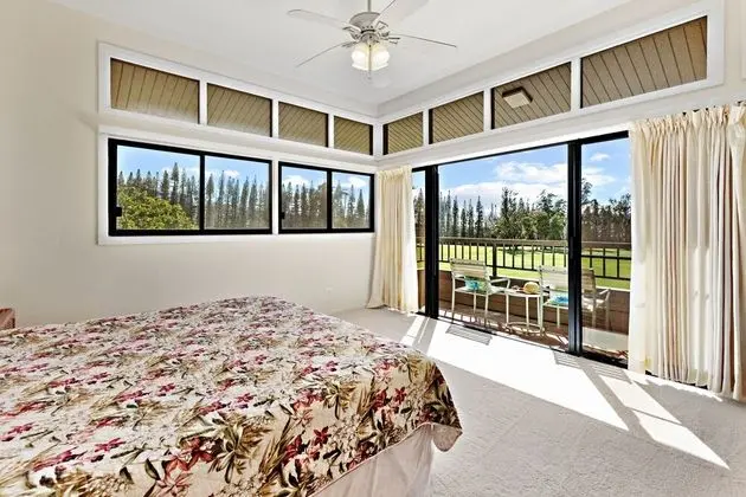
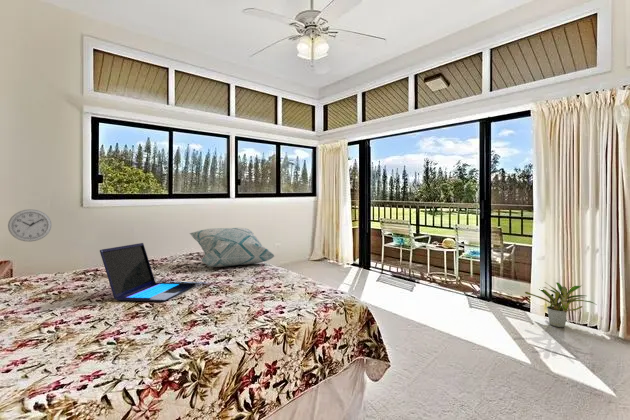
+ decorative pillow (230, 245)
+ wall clock (30, 225)
+ potted plant (560, 304)
+ laptop (151, 269)
